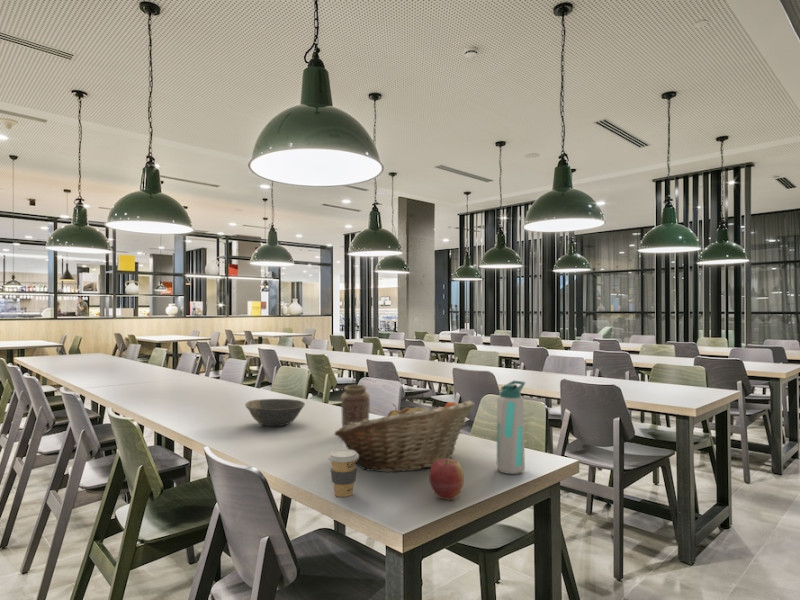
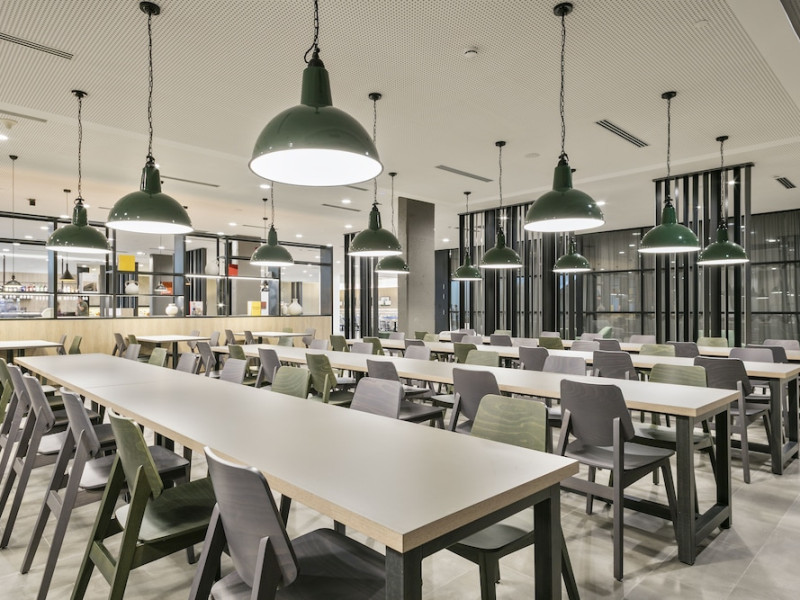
- fruit basket (407, 429)
- bowl (275, 413)
- vase (355, 409)
- water bottle (511, 426)
- apple (446, 478)
- coffee cup (343, 473)
